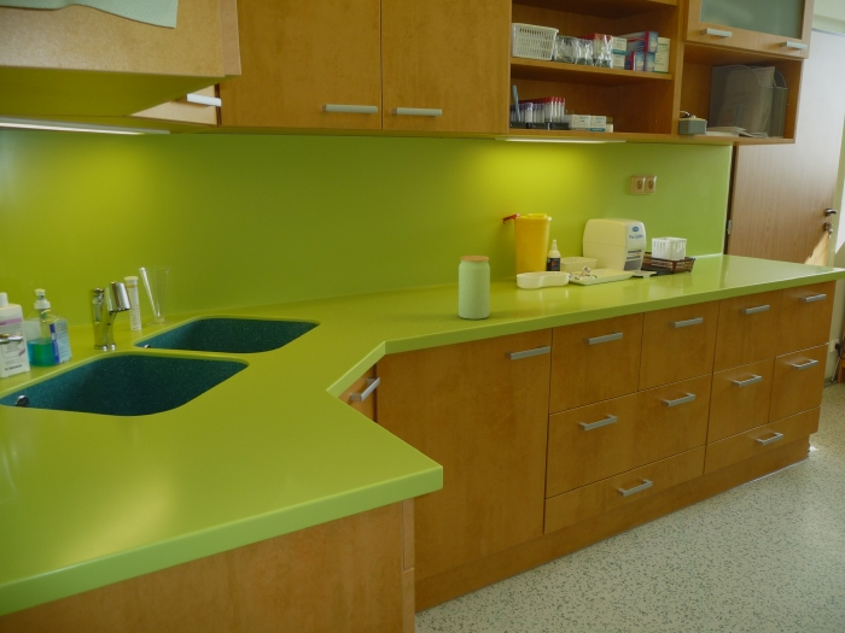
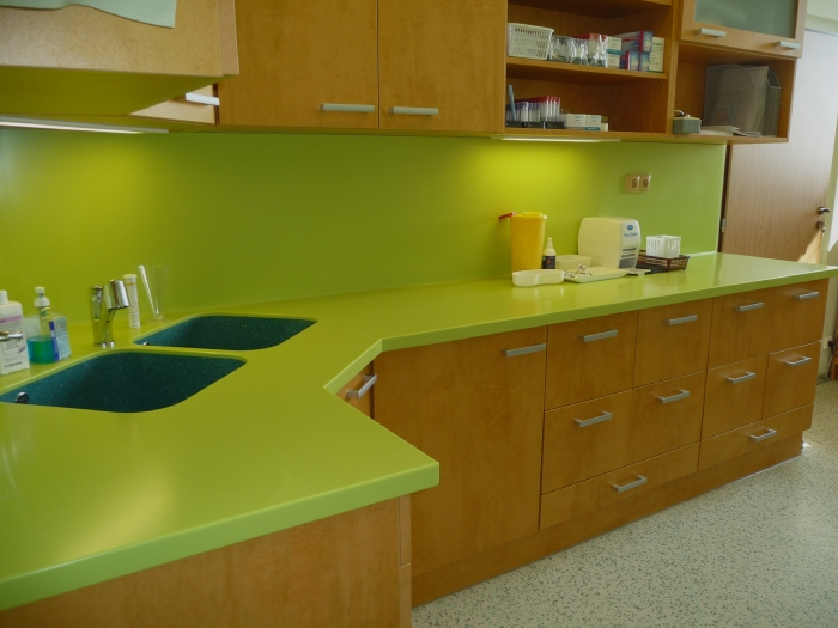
- jar (473, 287)
